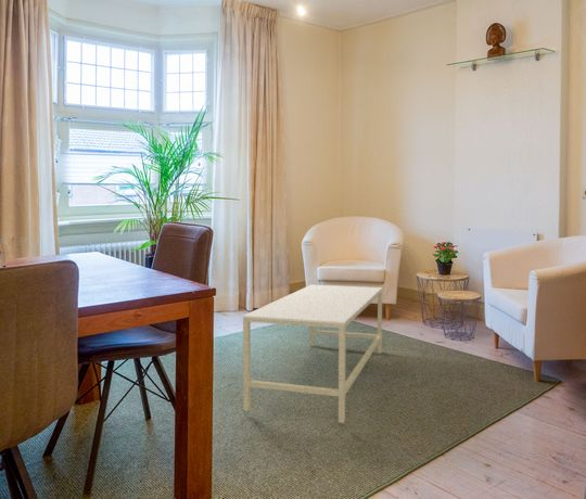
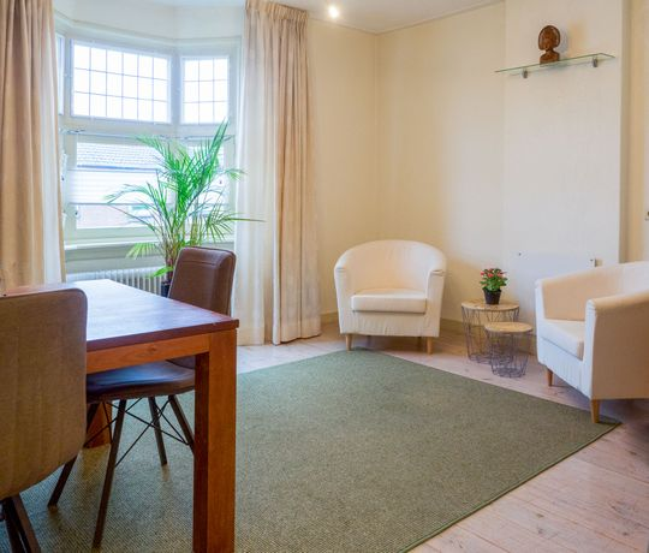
- coffee table (323, 334)
